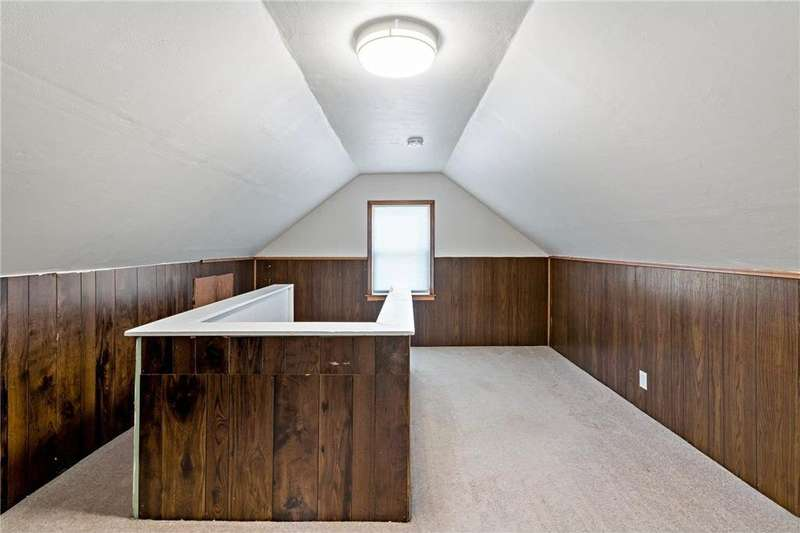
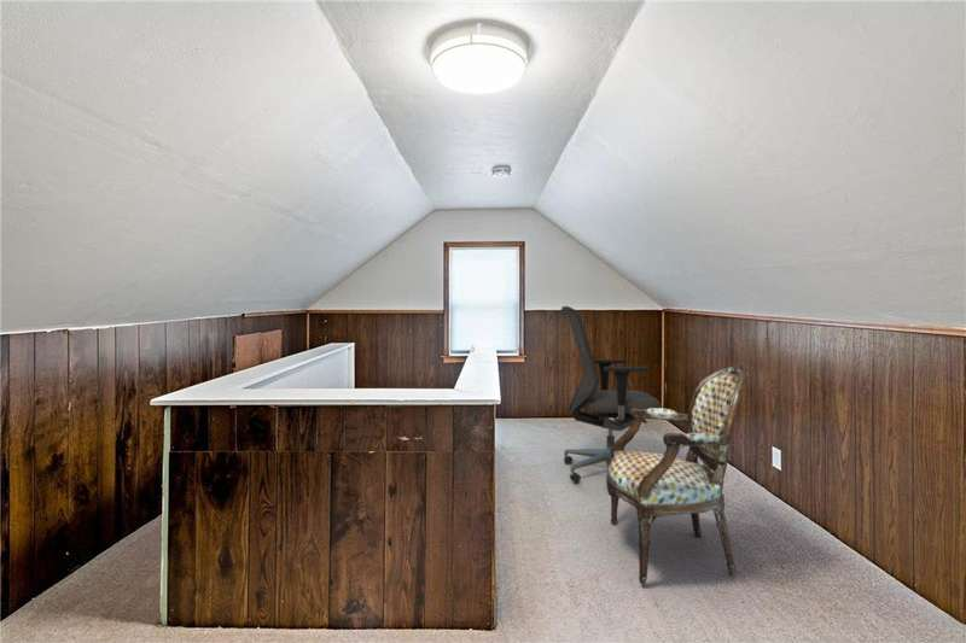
+ armchair (671, 457)
+ office chair (616, 390)
